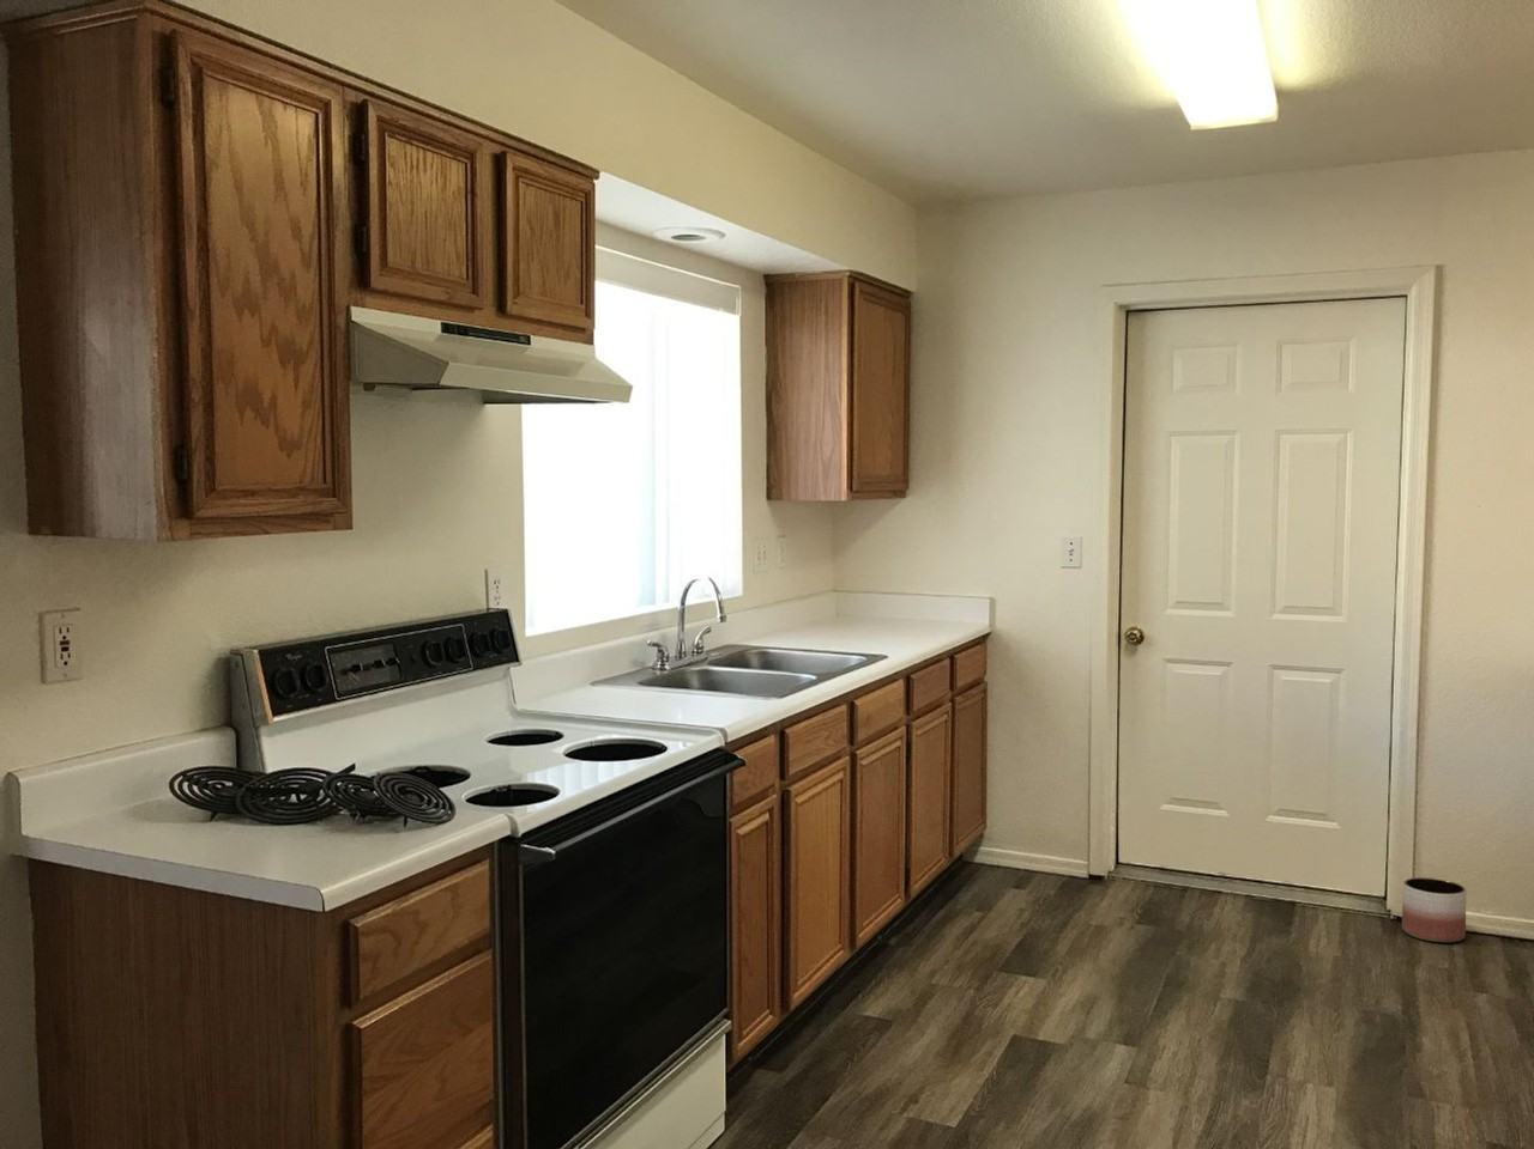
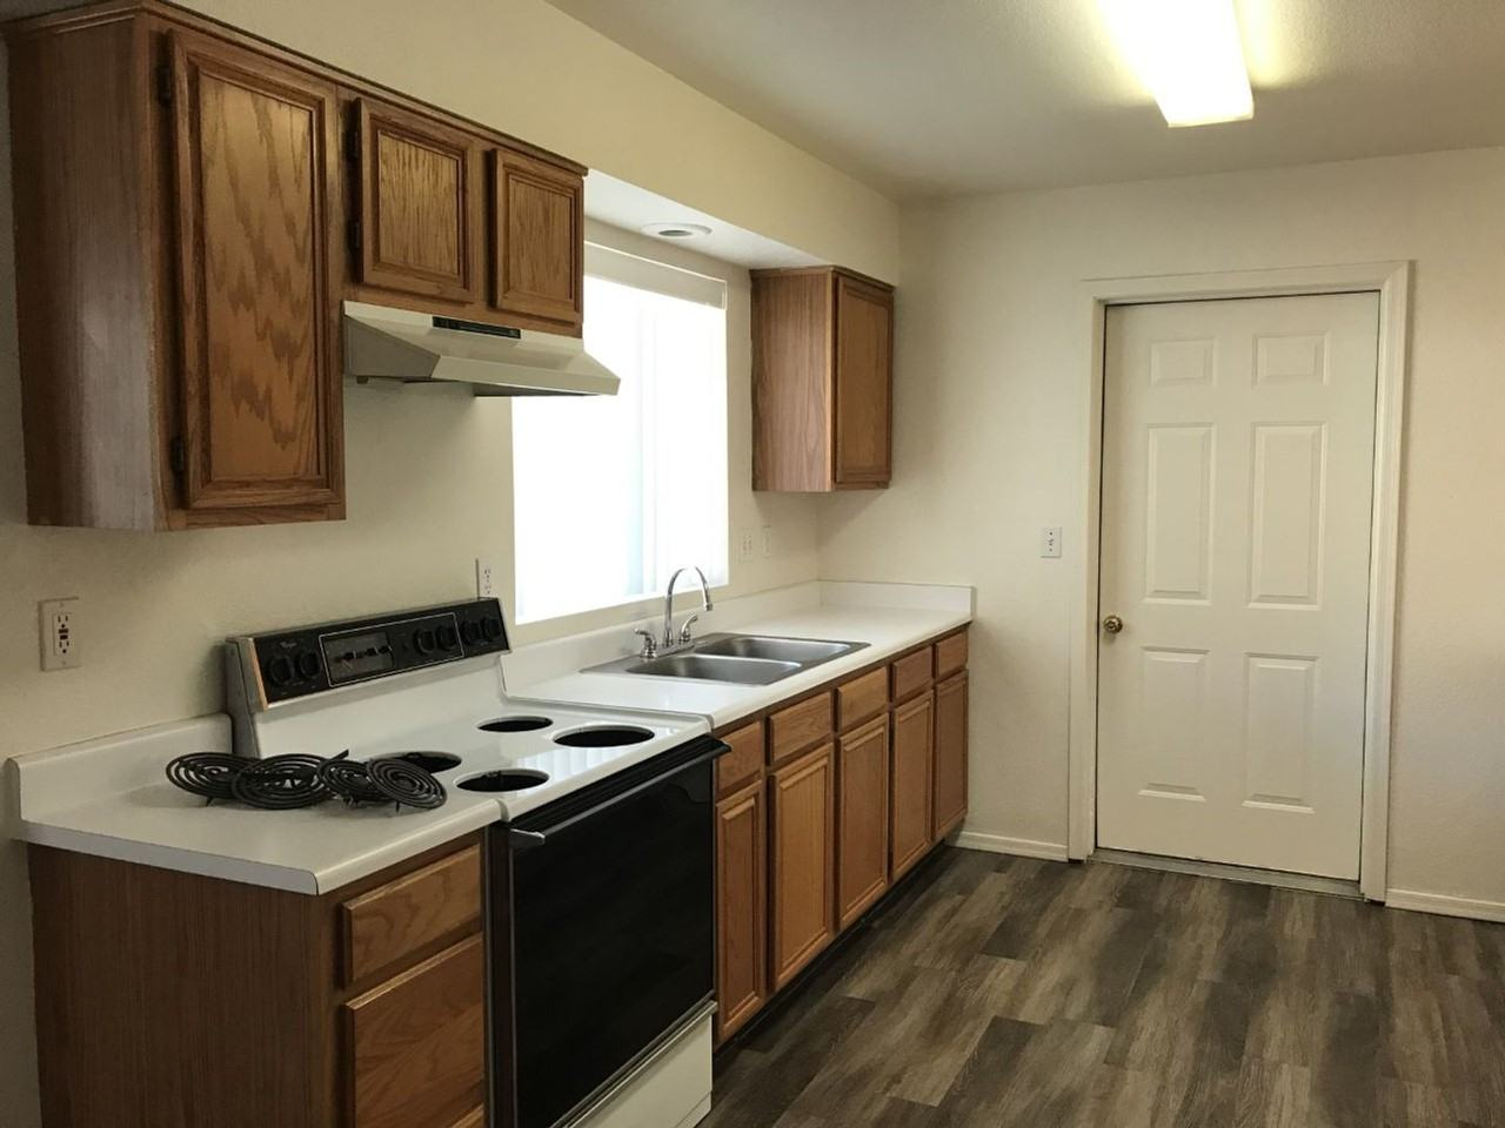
- planter (1434, 910)
